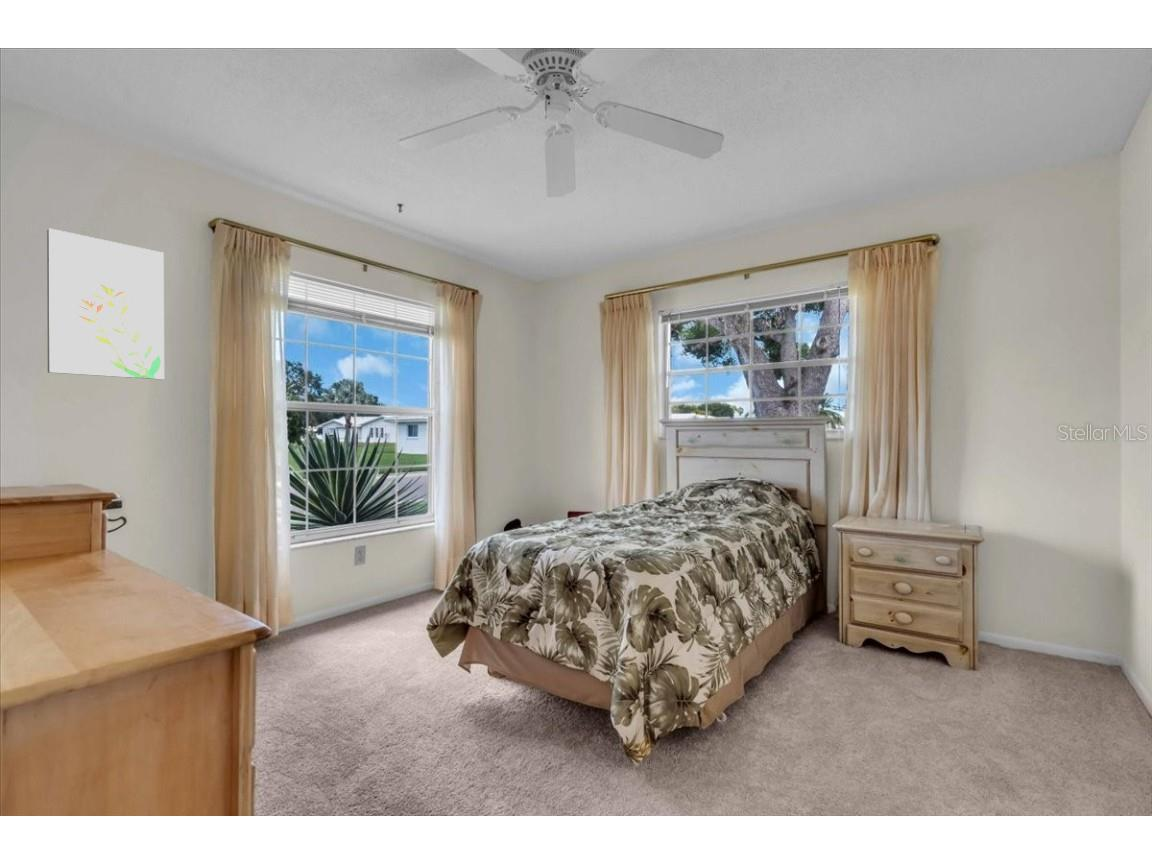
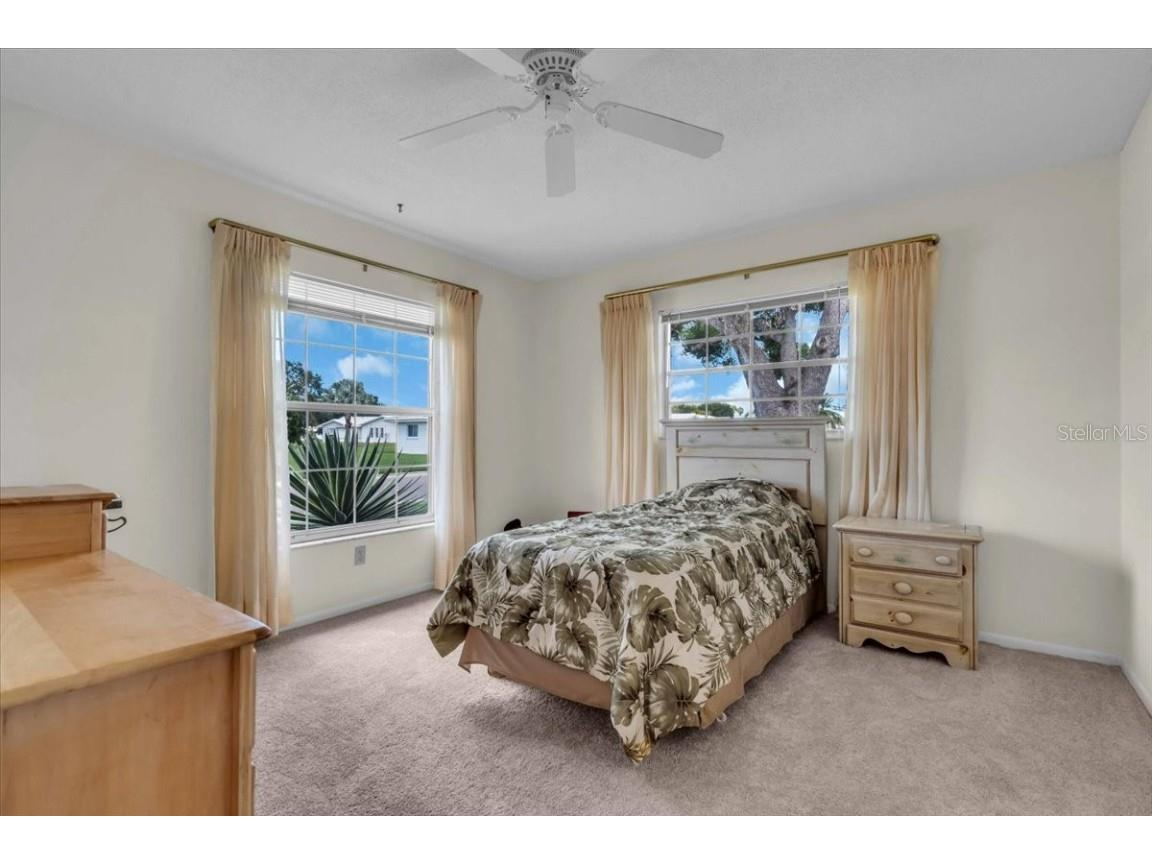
- wall art (109, 309)
